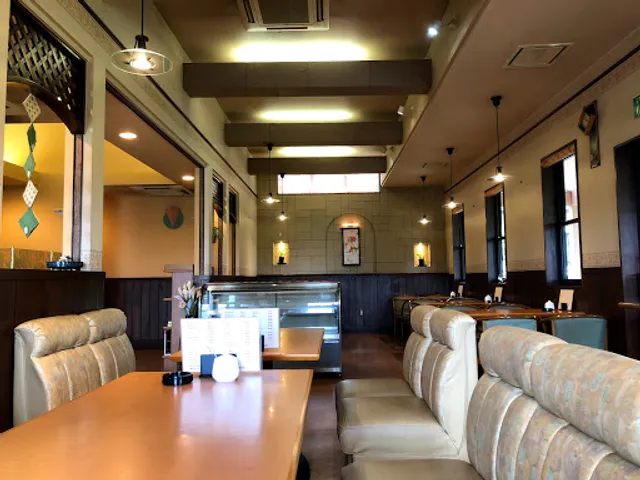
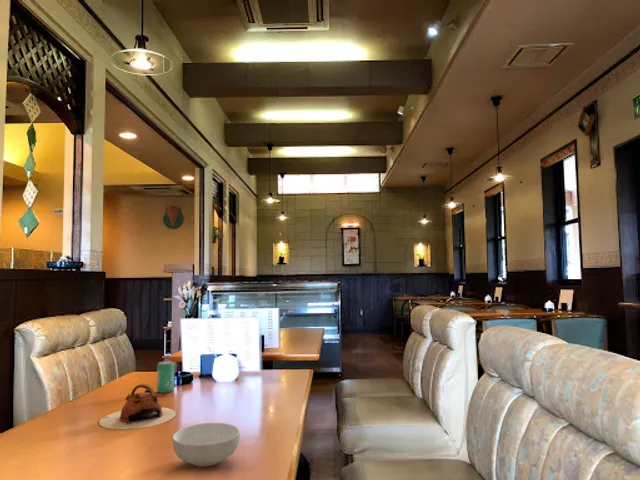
+ beverage can (165, 376)
+ teapot (138, 401)
+ cereal bowl (206, 446)
